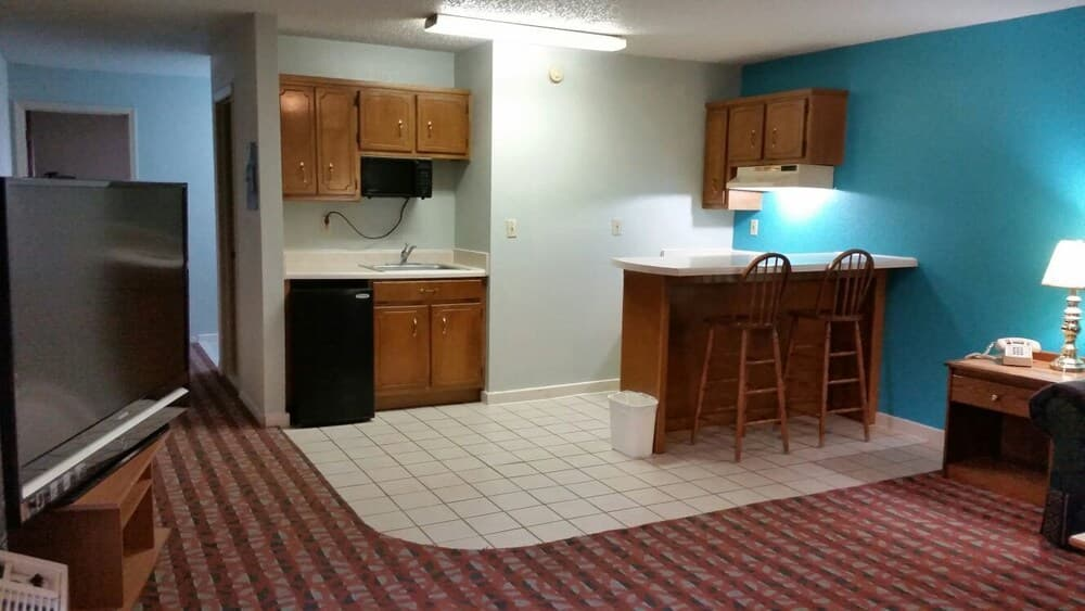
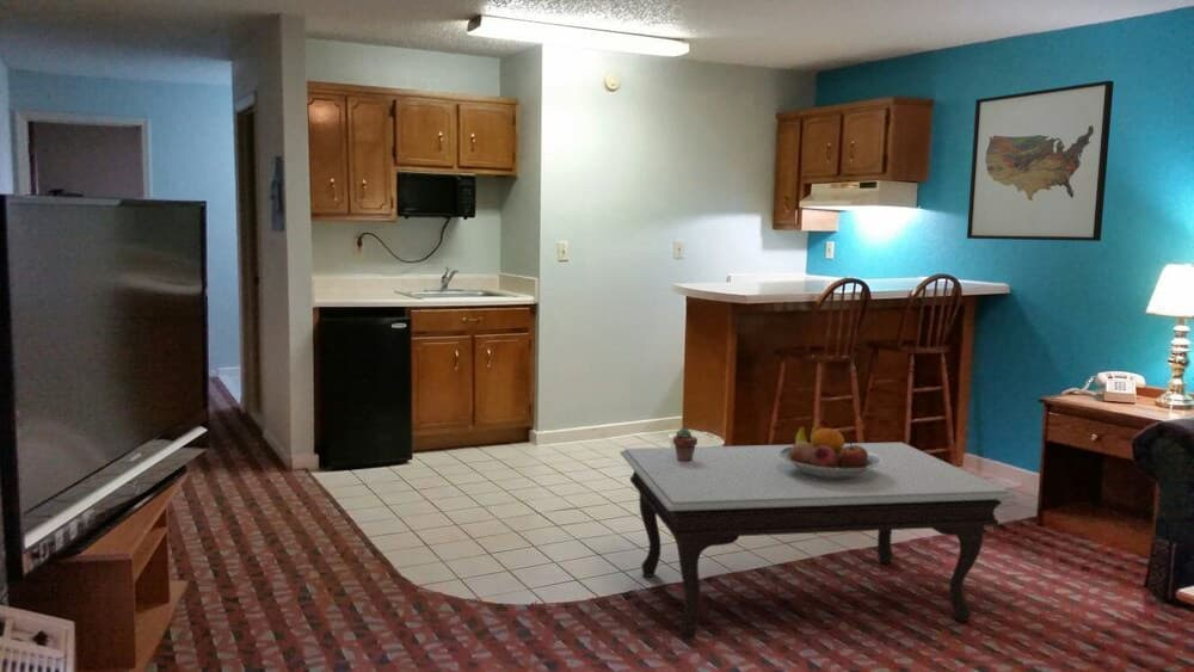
+ fruit bowl (830, 451)
+ coffee table (799, 532)
+ wall art (1034, 166)
+ potted succulent (684, 443)
